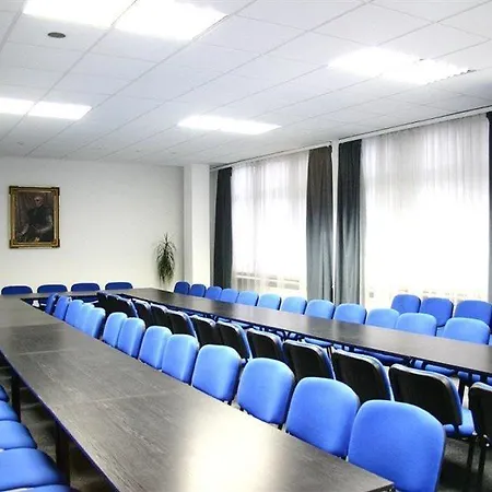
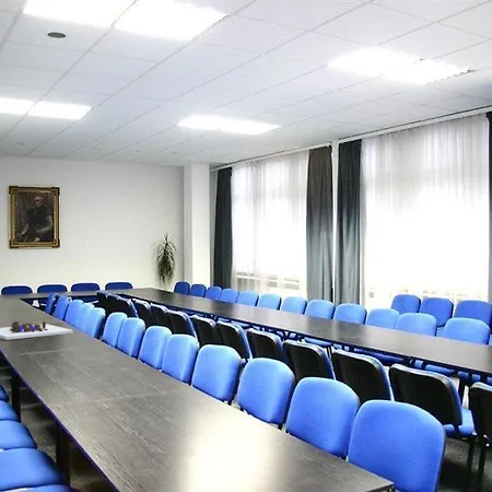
+ flower arrangement (27, 327)
